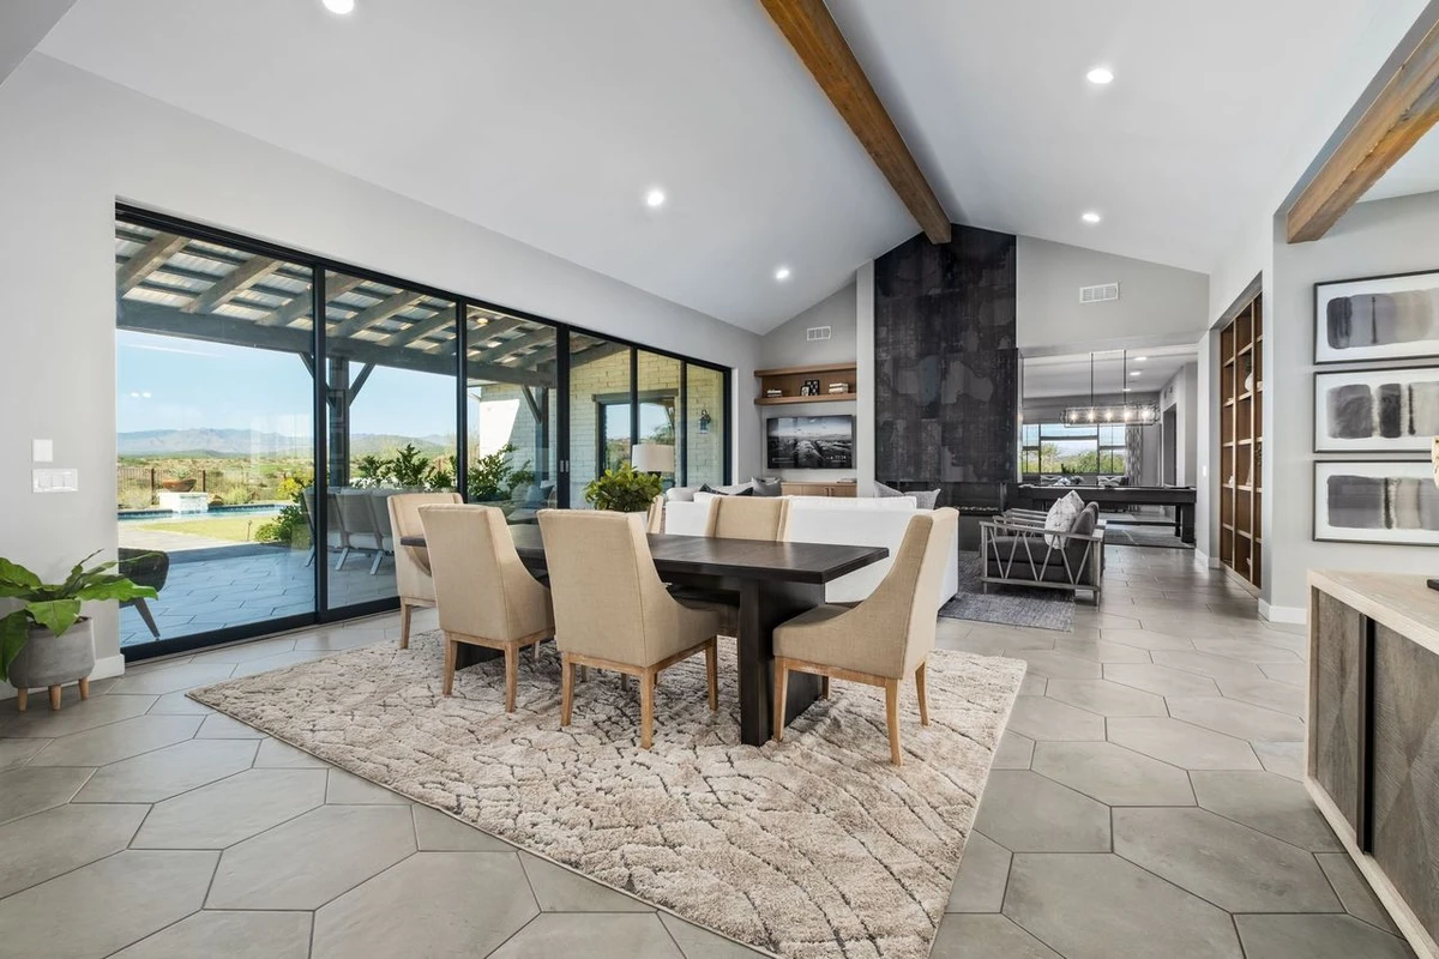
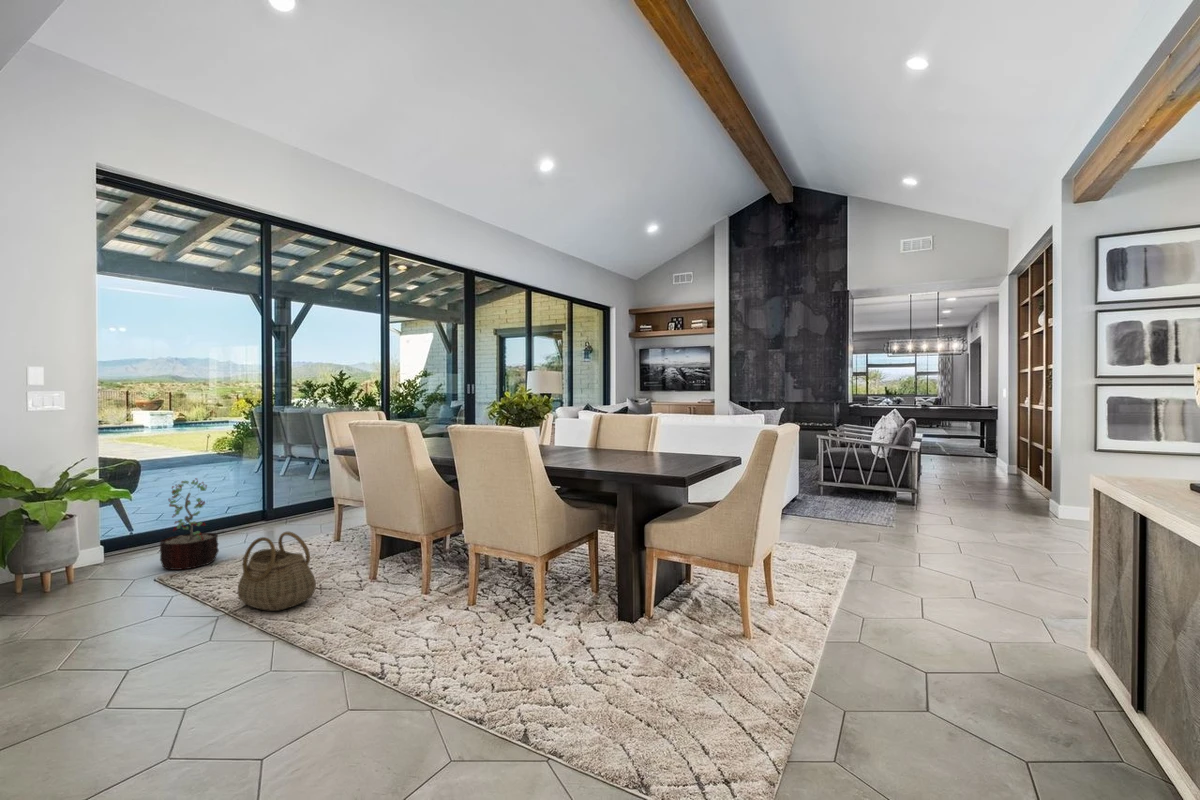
+ decorative plant (187, 521)
+ basket (277, 568)
